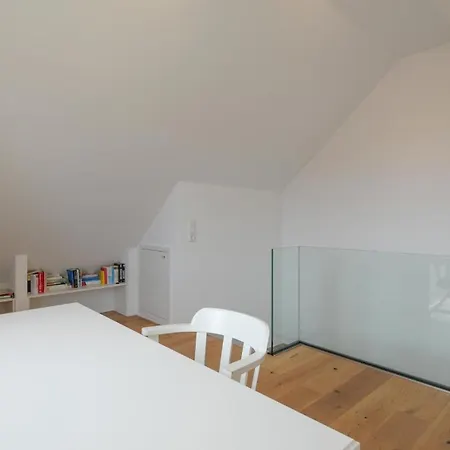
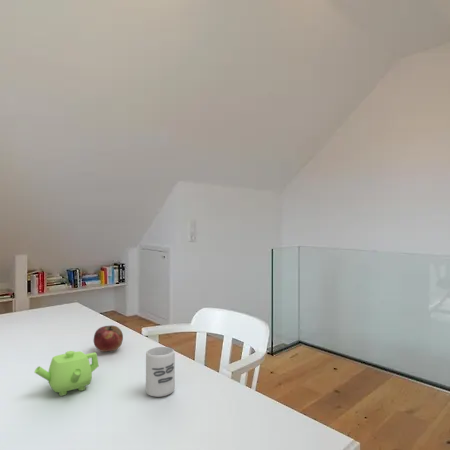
+ fruit (108, 337)
+ cup (160, 371)
+ teapot (69, 372)
